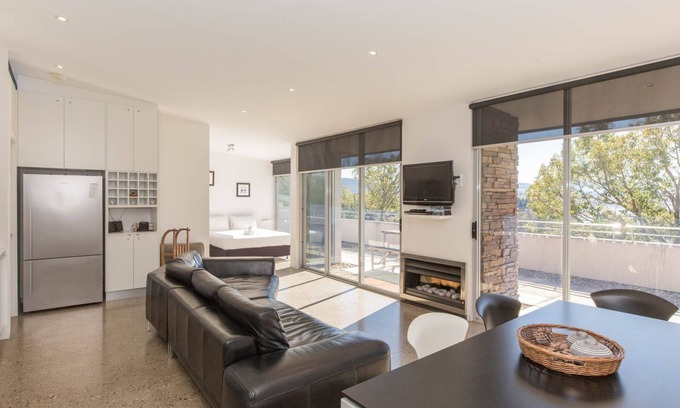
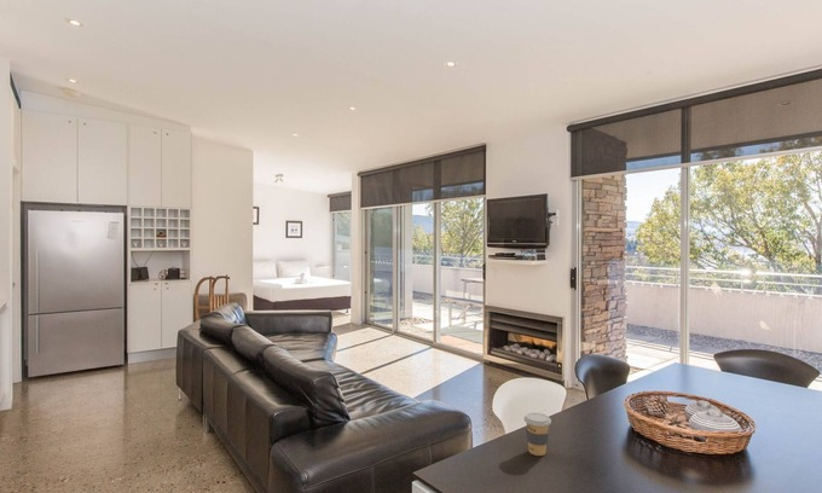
+ coffee cup (537, 434)
